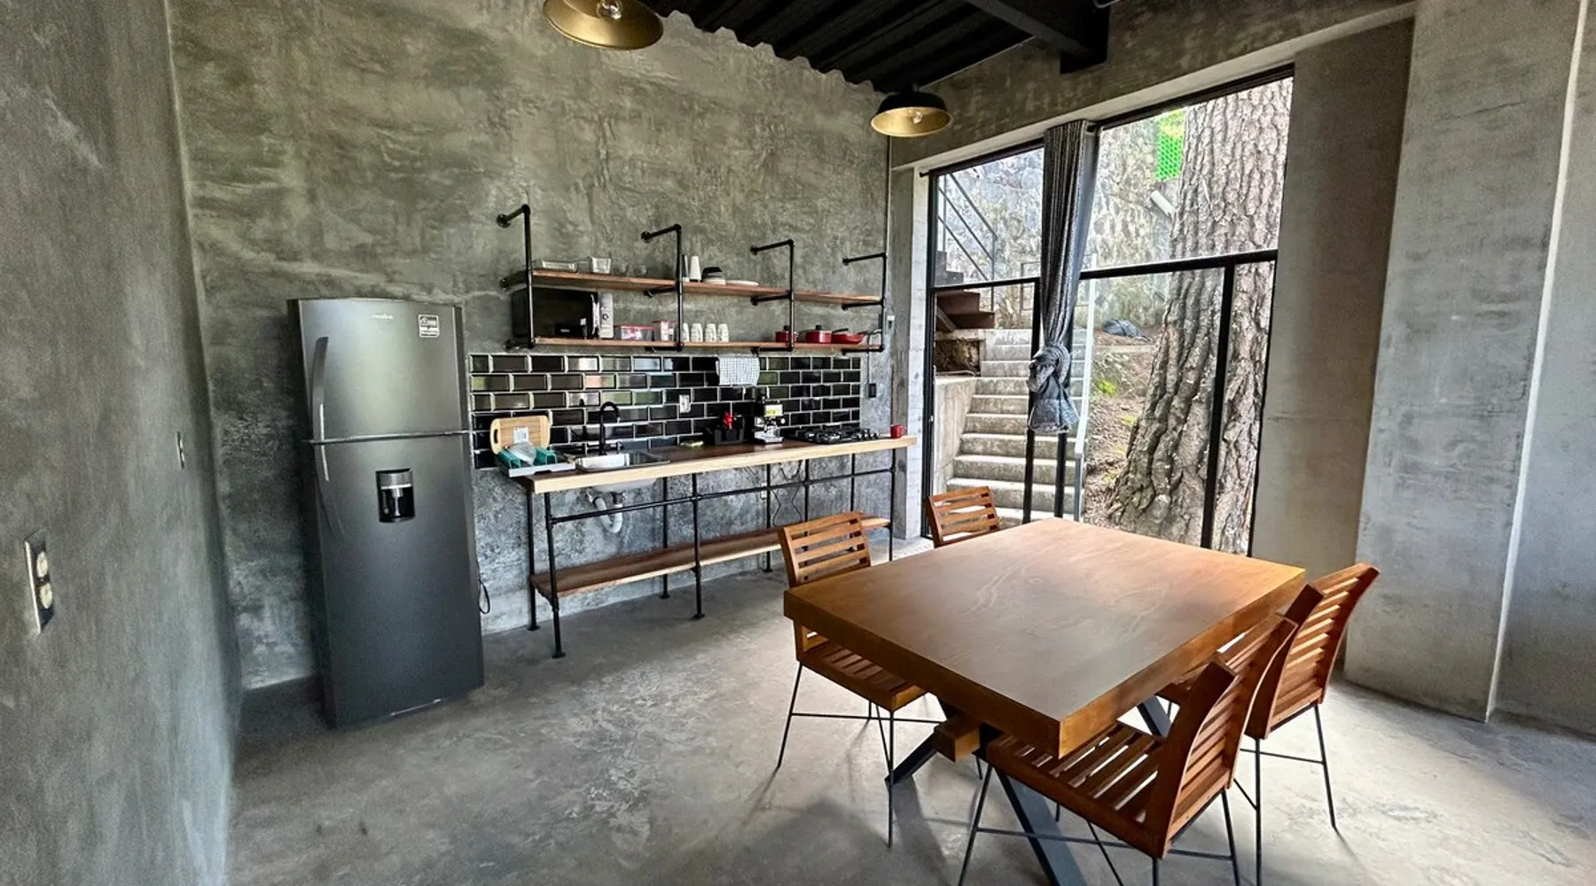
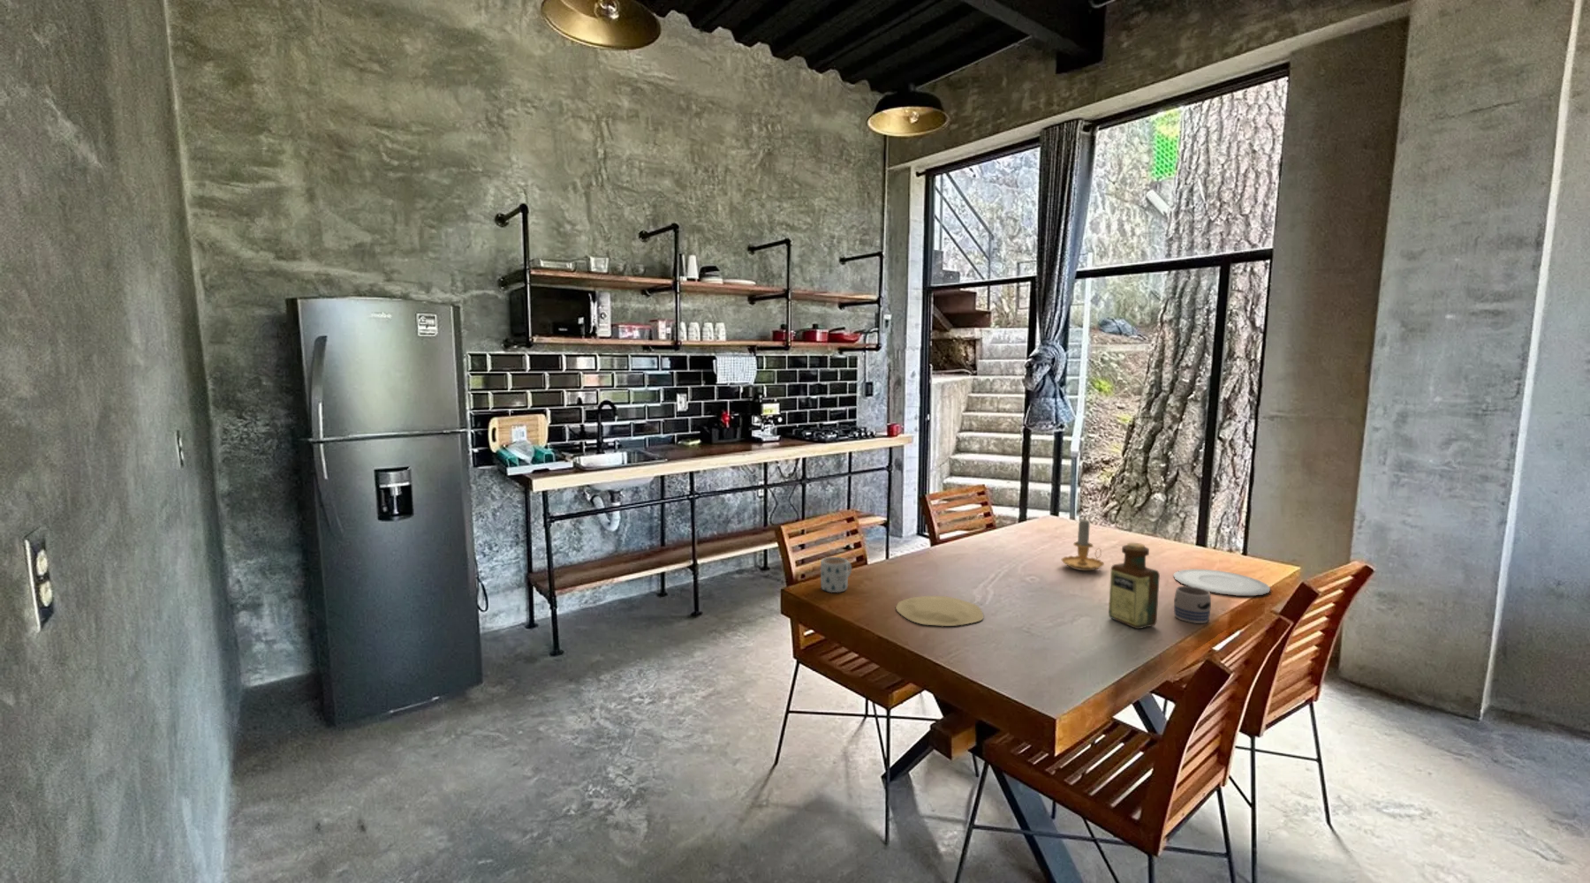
+ plate (939, 608)
+ candle (1085, 543)
+ bottle (1134, 583)
+ mug (1194, 604)
+ plate (1220, 581)
+ mug (837, 573)
